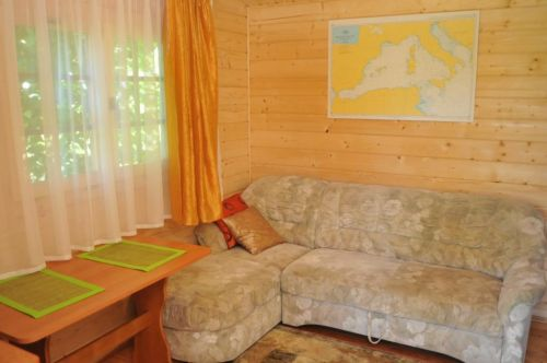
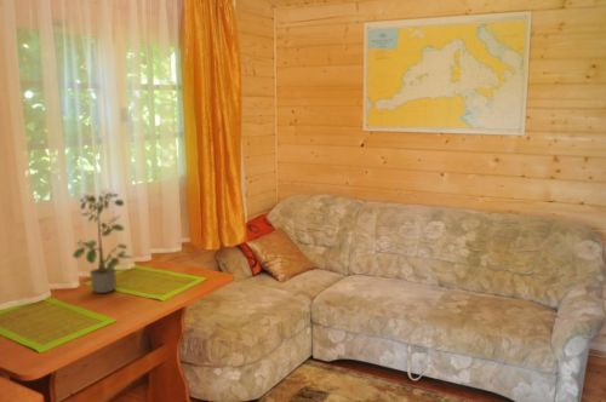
+ potted plant (101, 242)
